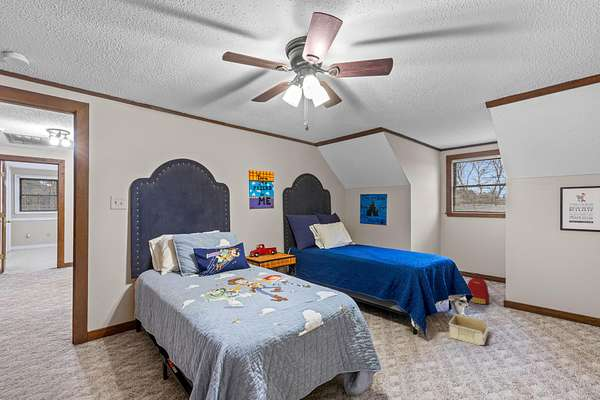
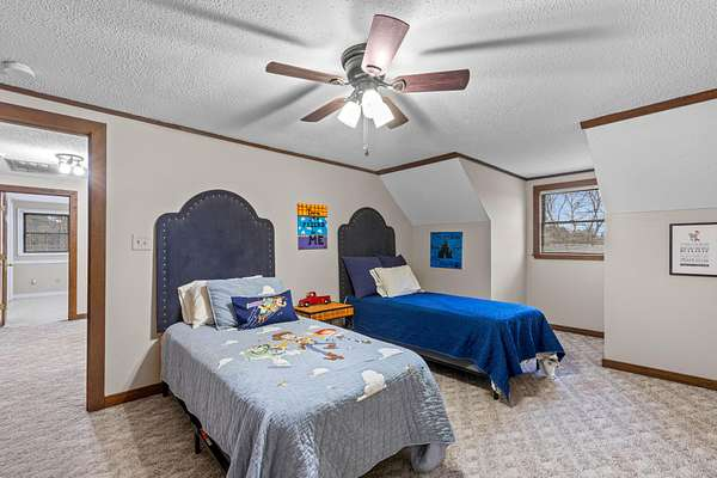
- storage bin (468, 329)
- backpack (476, 287)
